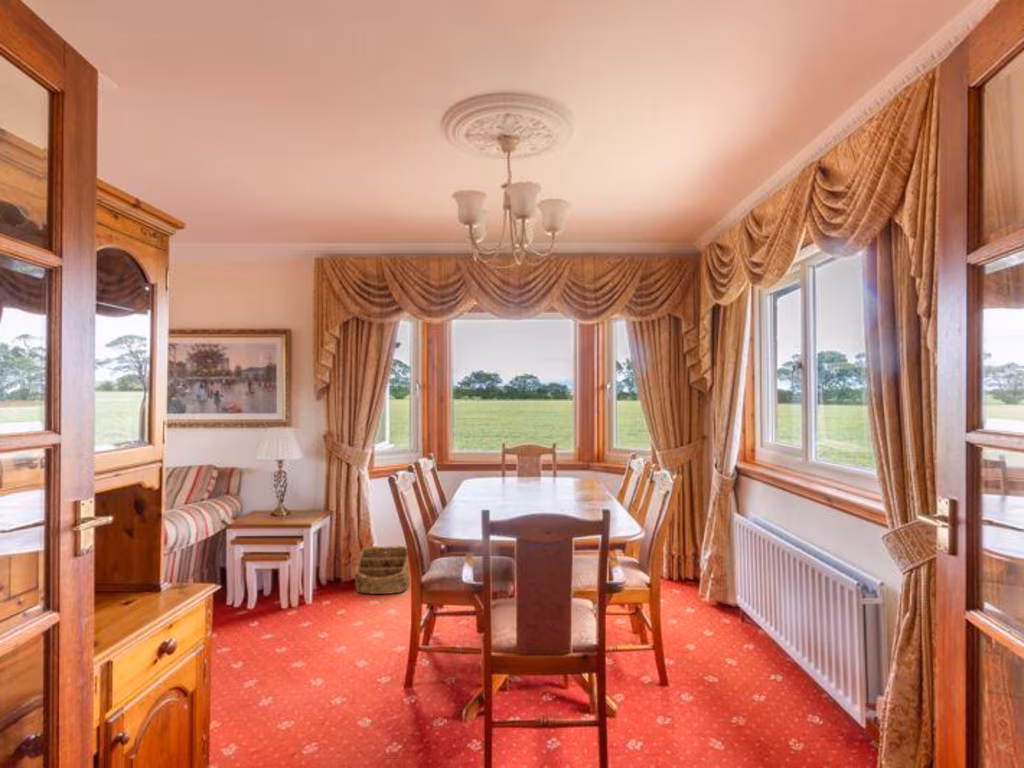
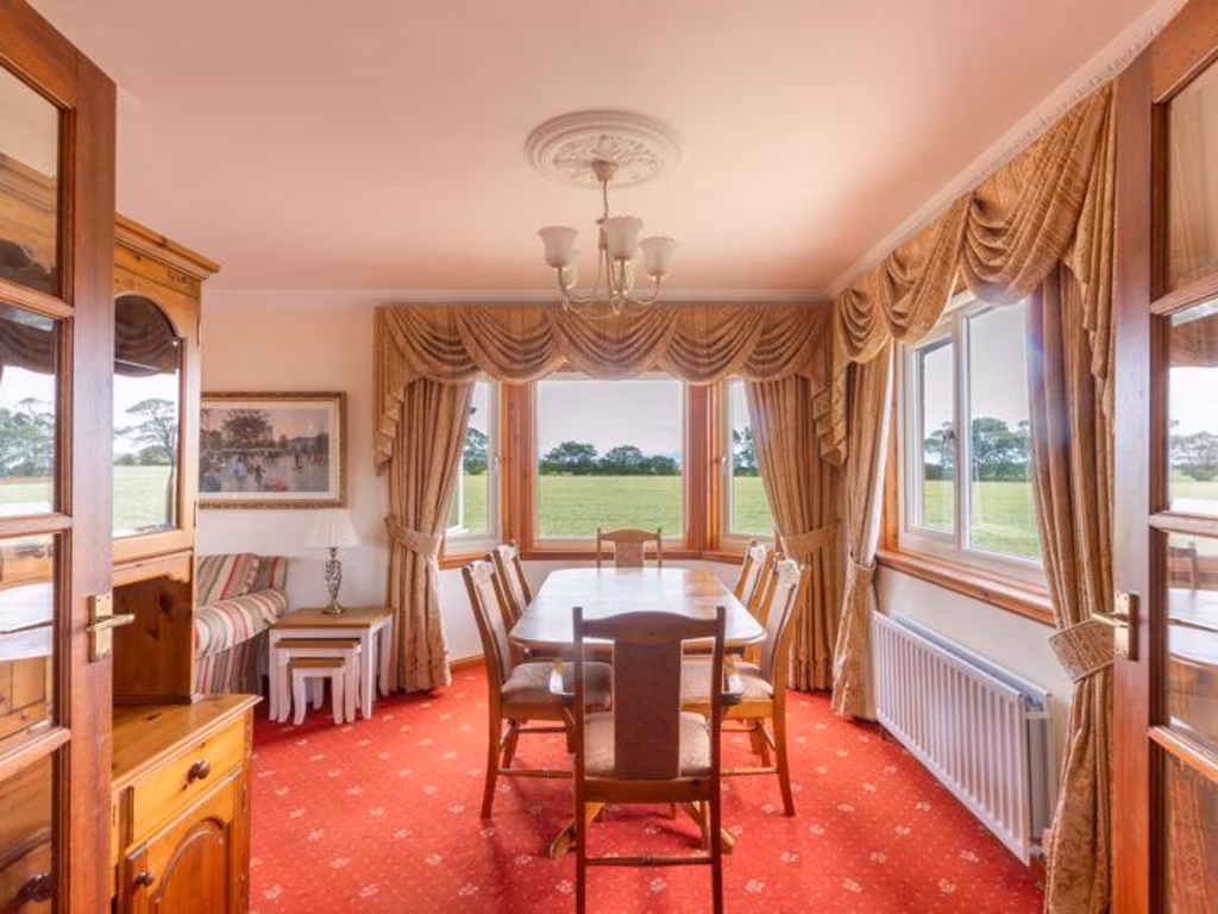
- basket (382, 569)
